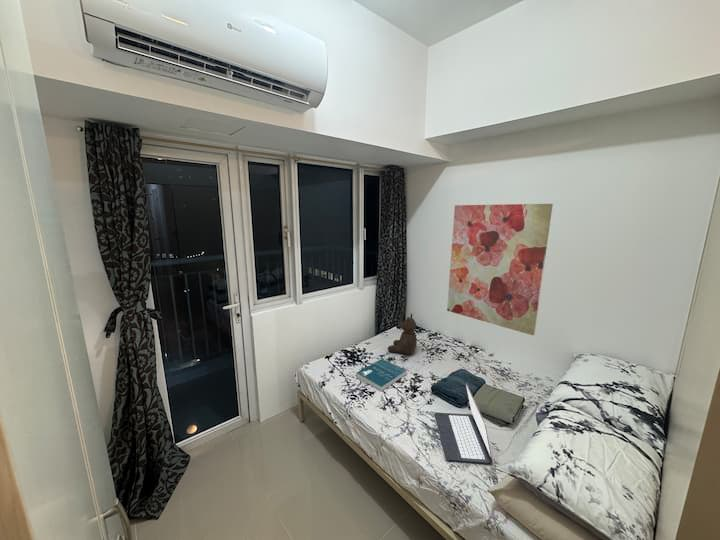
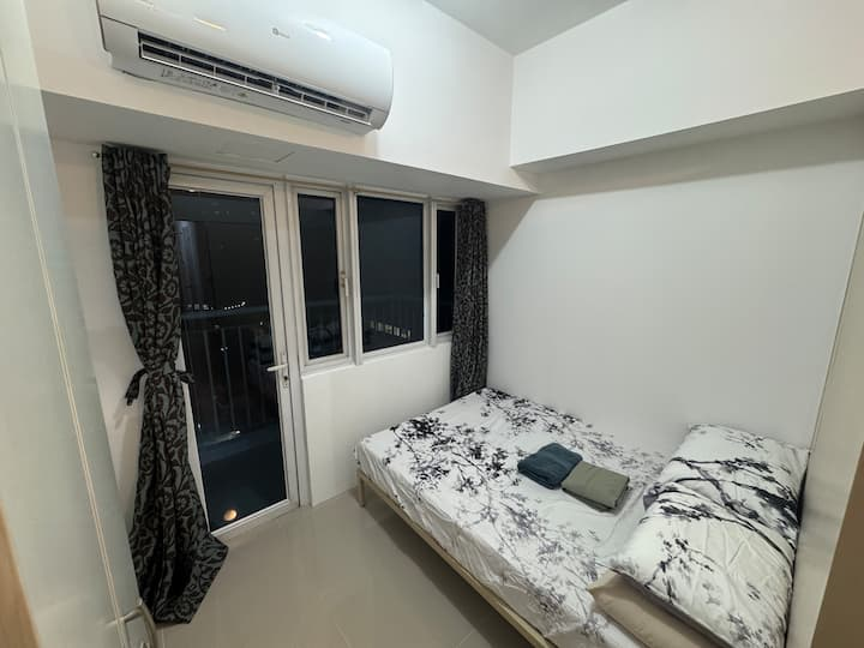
- teddy bear (403, 332)
- book (381, 373)
- wall art (491, 265)
- laptop (462, 418)
